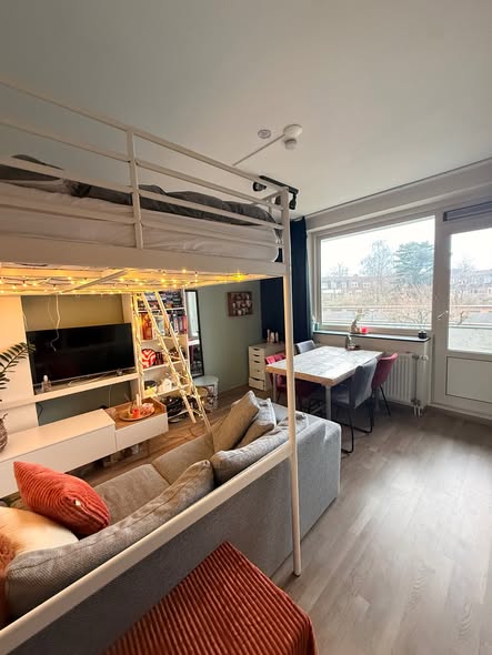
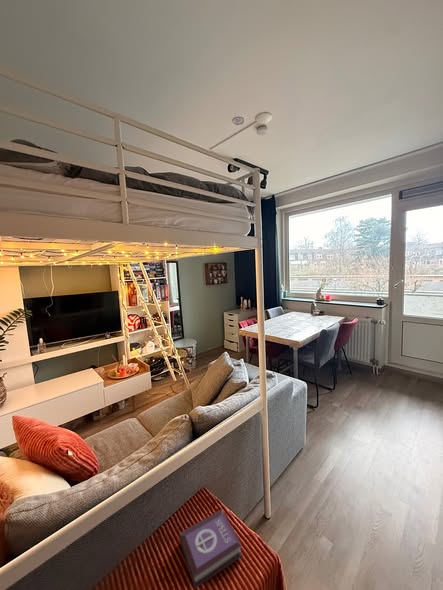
+ book (210, 543)
